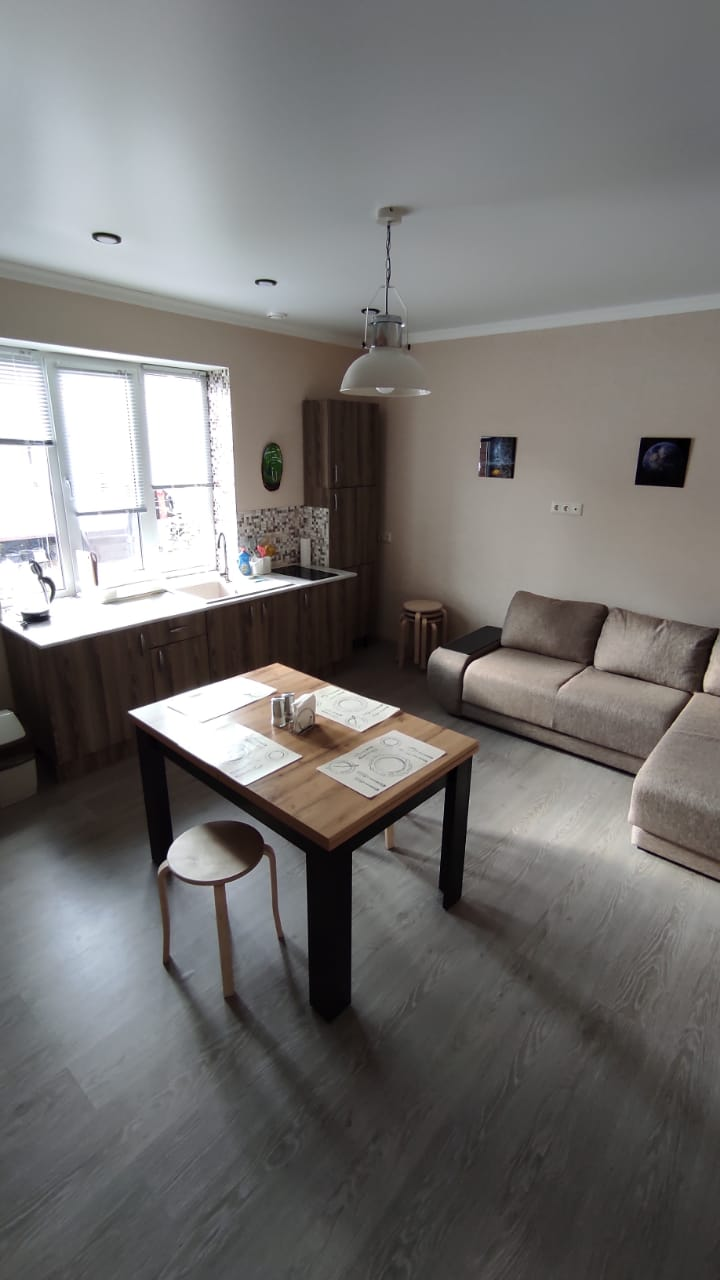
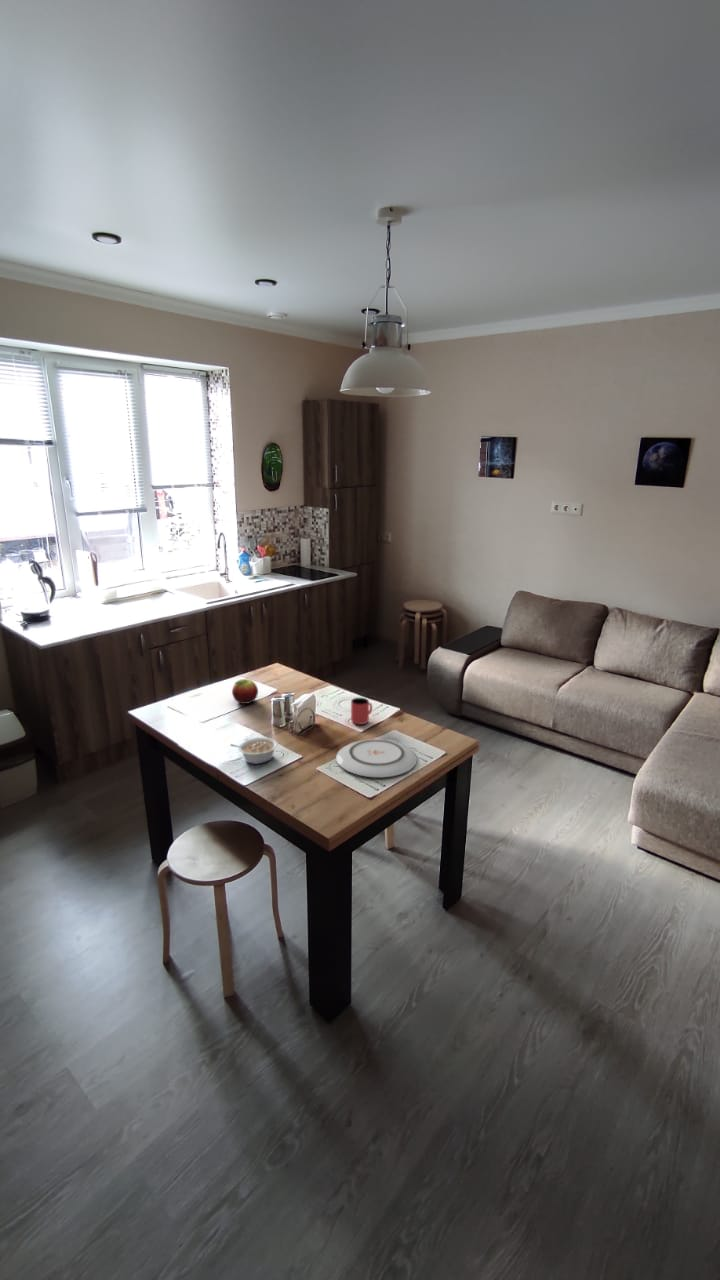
+ fruit (245, 690)
+ legume (257, 751)
+ cup (362, 710)
+ plate (376, 754)
